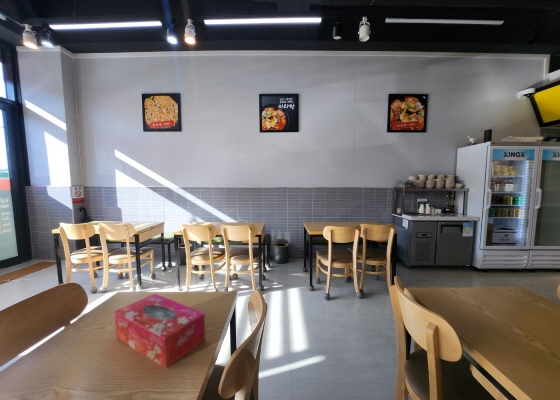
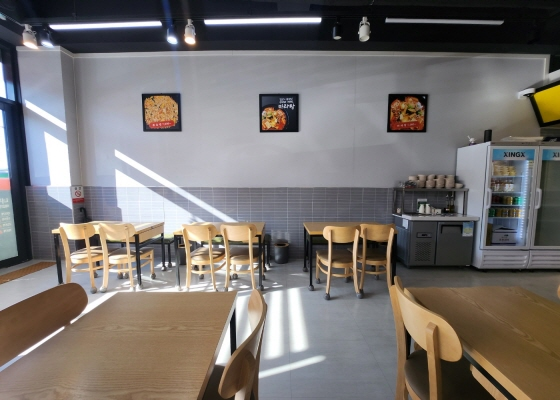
- tissue box (159, 325)
